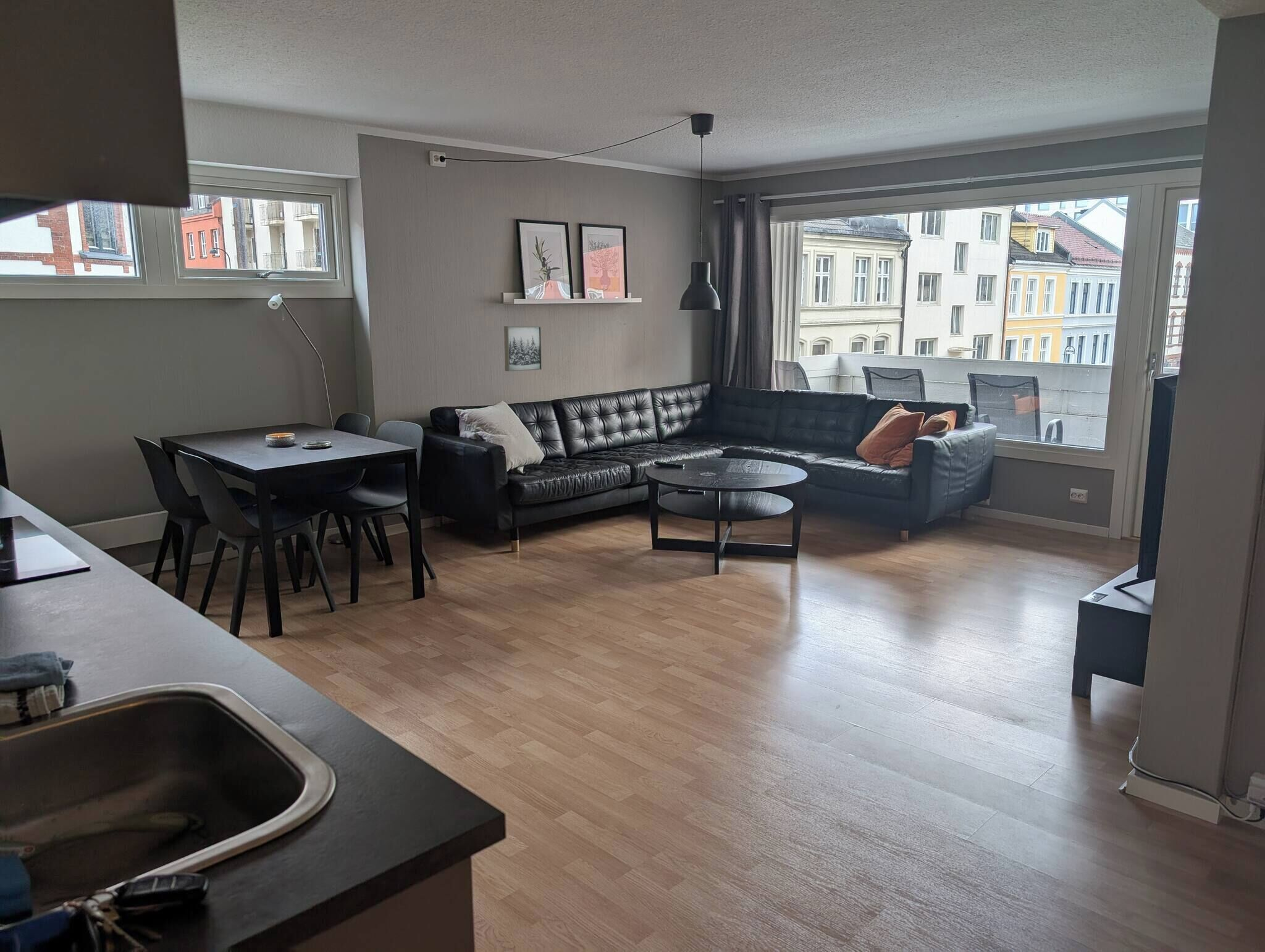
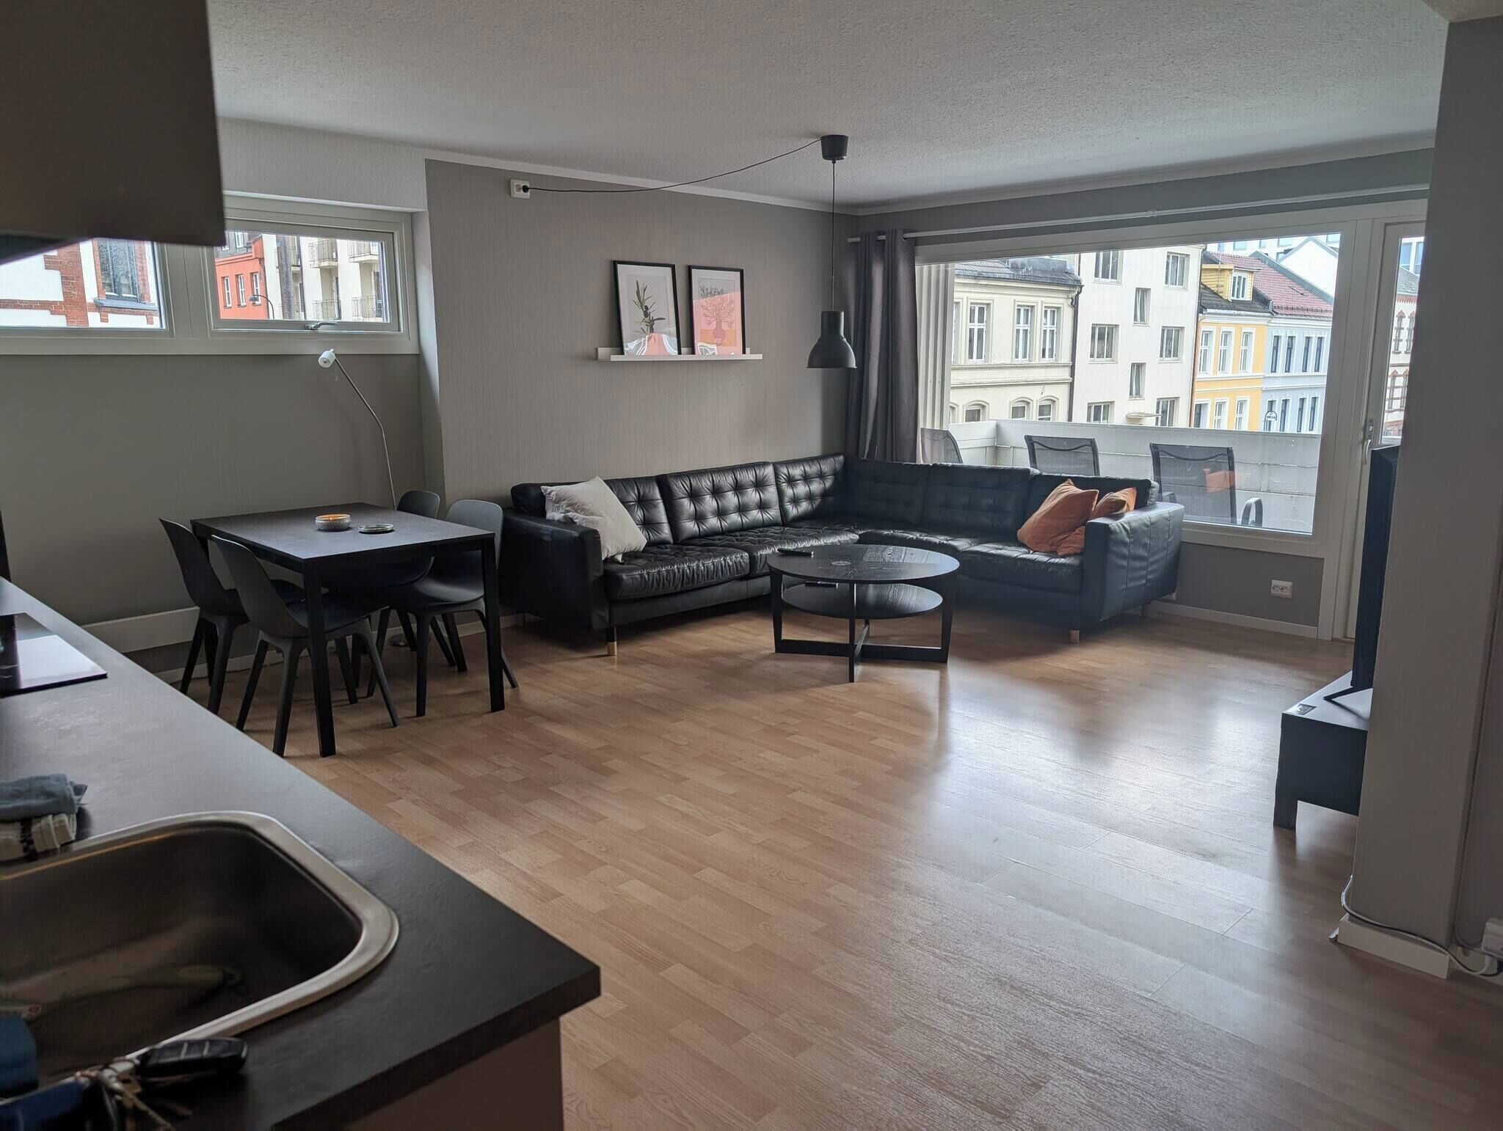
- wall art (523, 348)
